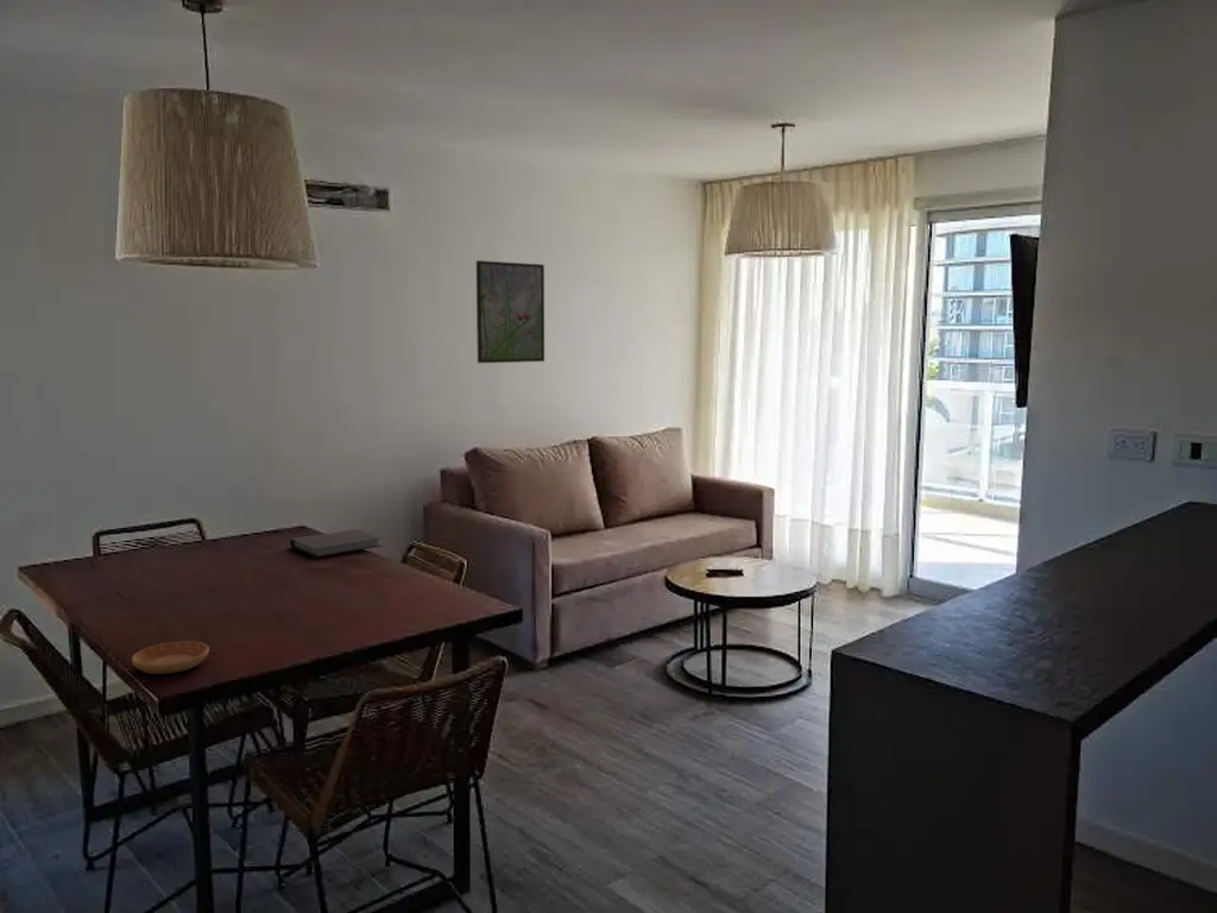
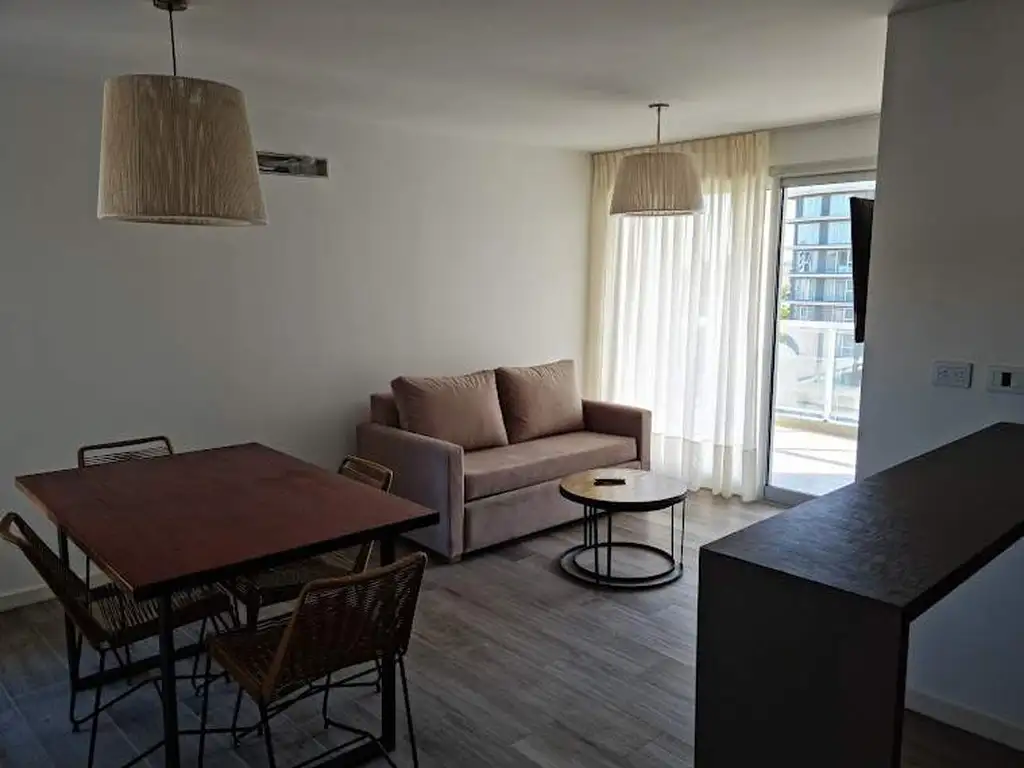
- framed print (511, 313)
- saucer (171, 657)
- notebook (336, 542)
